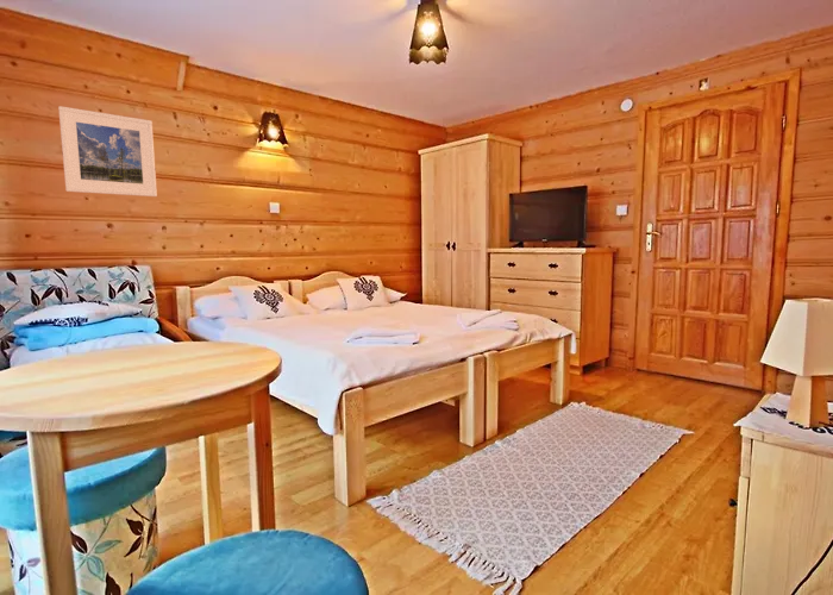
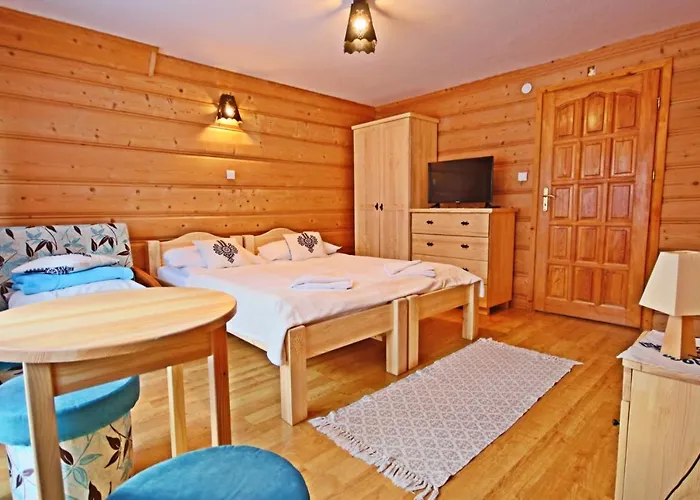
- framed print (111, 154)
